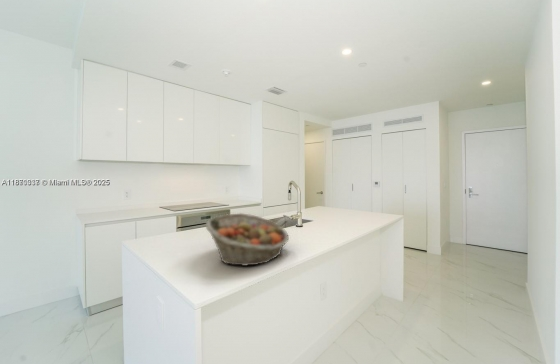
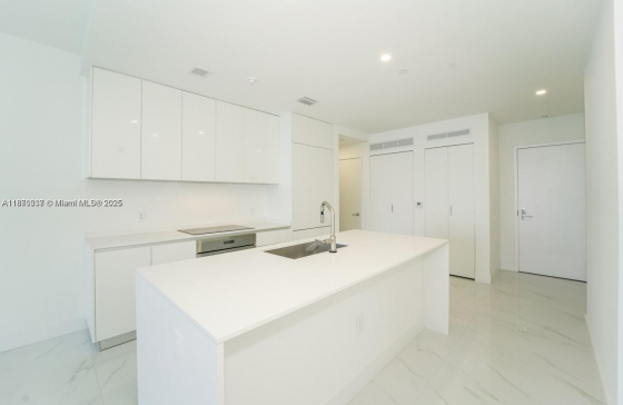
- fruit basket (249, 235)
